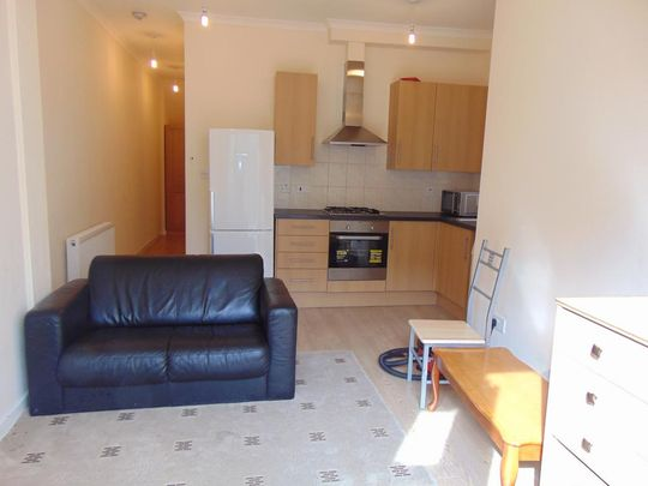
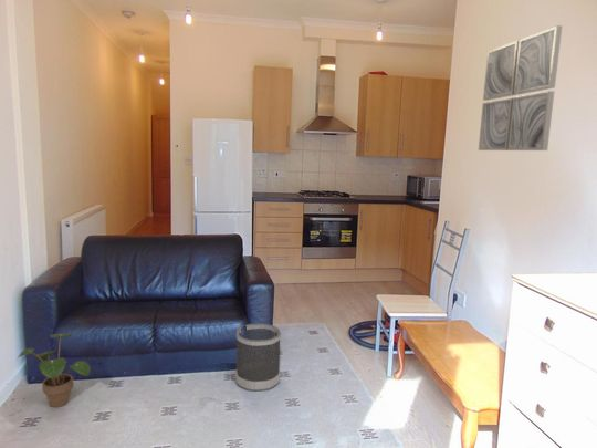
+ wall art (514, 97)
+ wastebasket (258, 355)
+ potted plant (56, 372)
